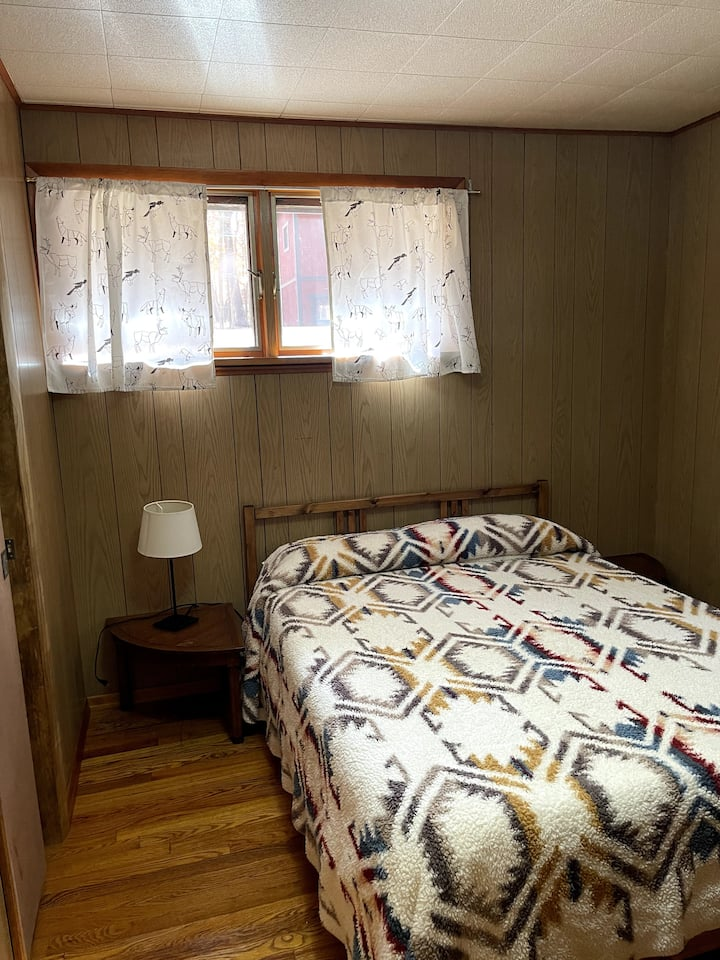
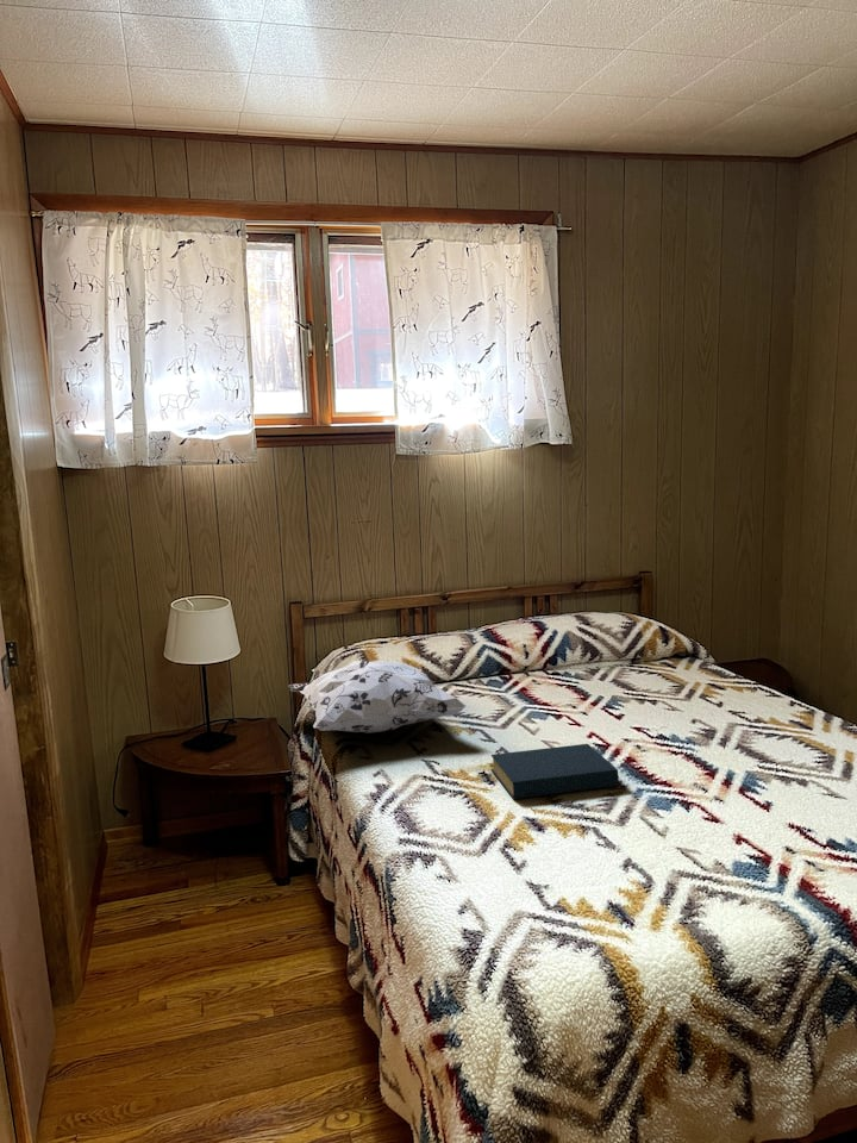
+ hardback book (552, 769)
+ decorative pillow (373, 695)
